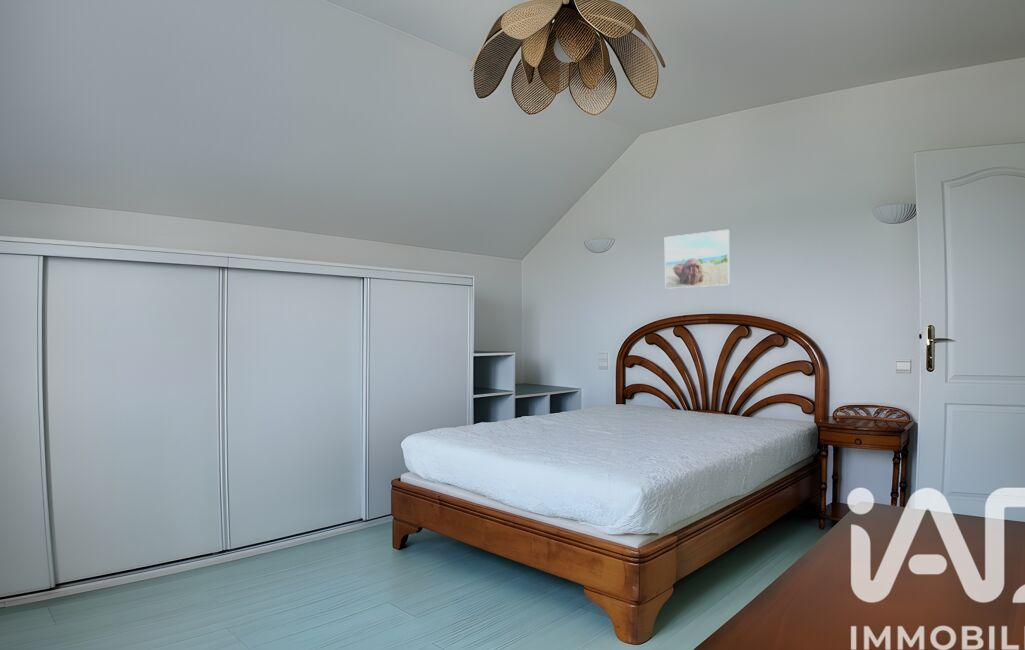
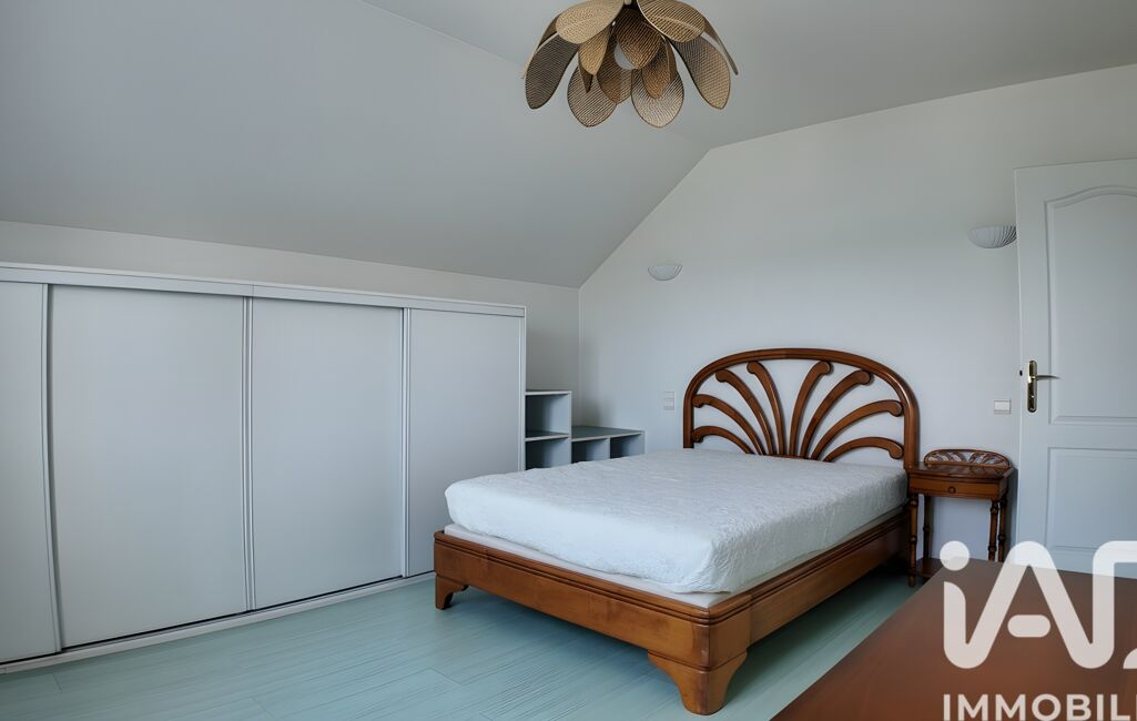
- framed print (696, 260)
